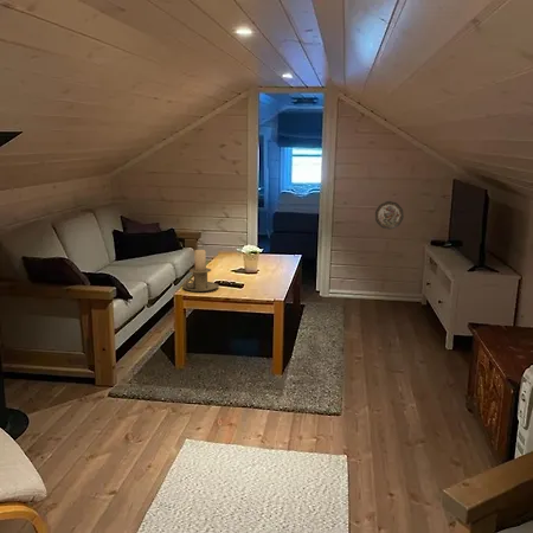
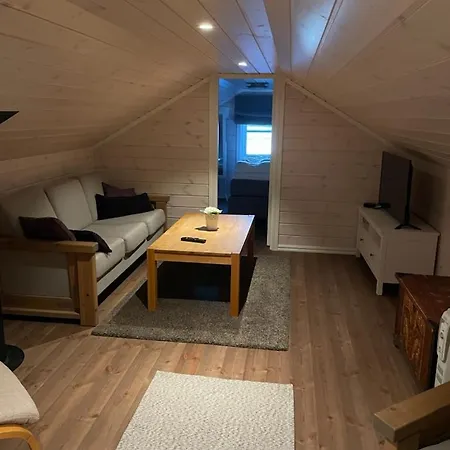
- decorative plate (388, 214)
- candle holder (200, 269)
